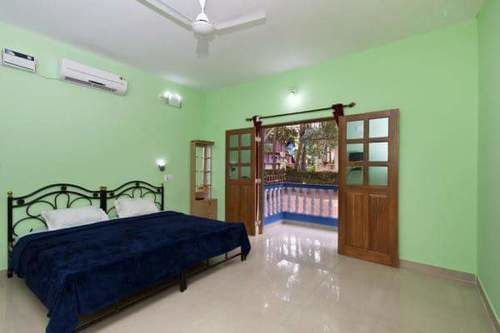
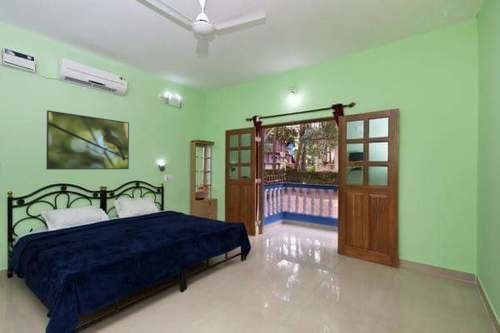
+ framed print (92, 143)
